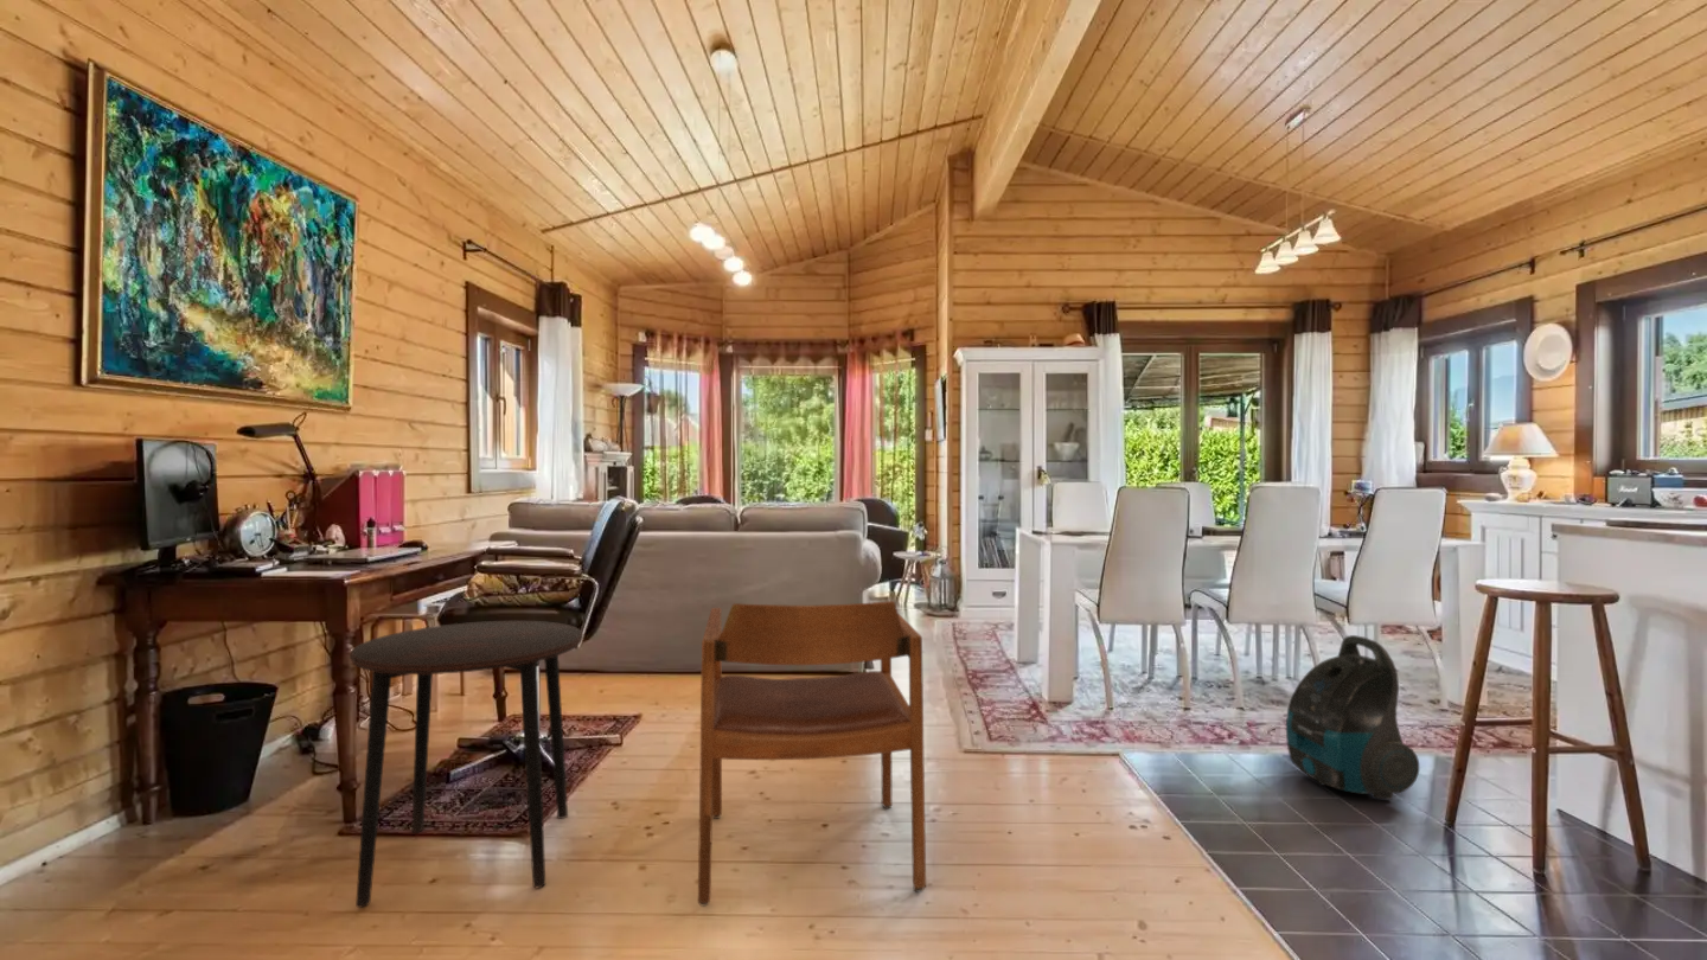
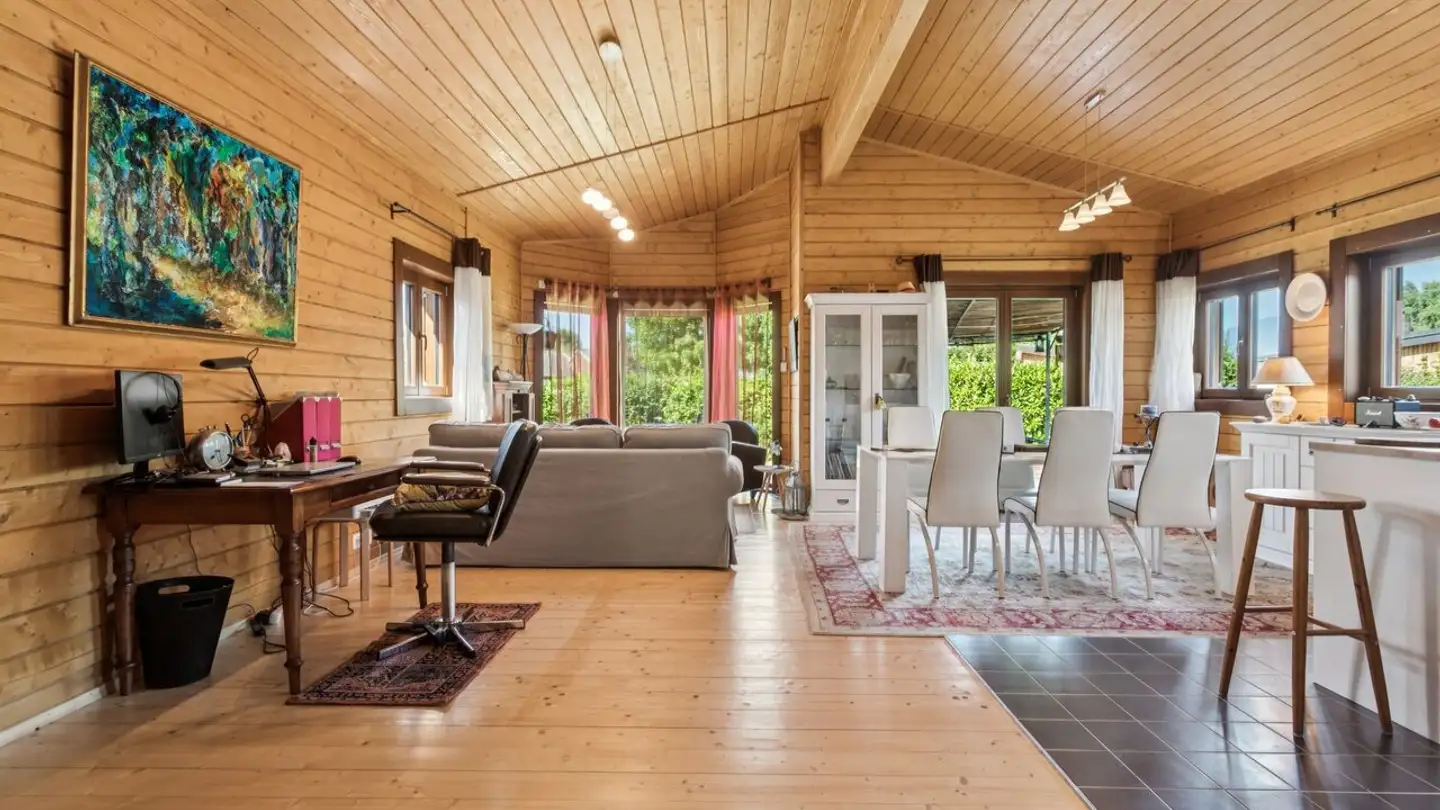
- vacuum cleaner (1343, 710)
- side table (428, 742)
- armchair (807, 719)
